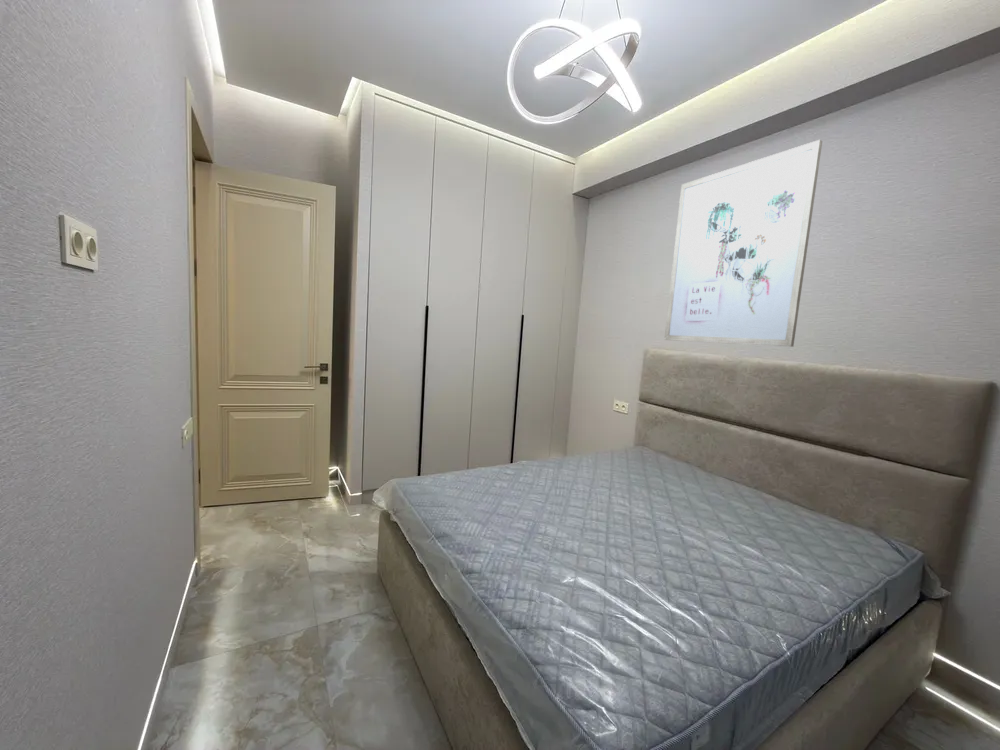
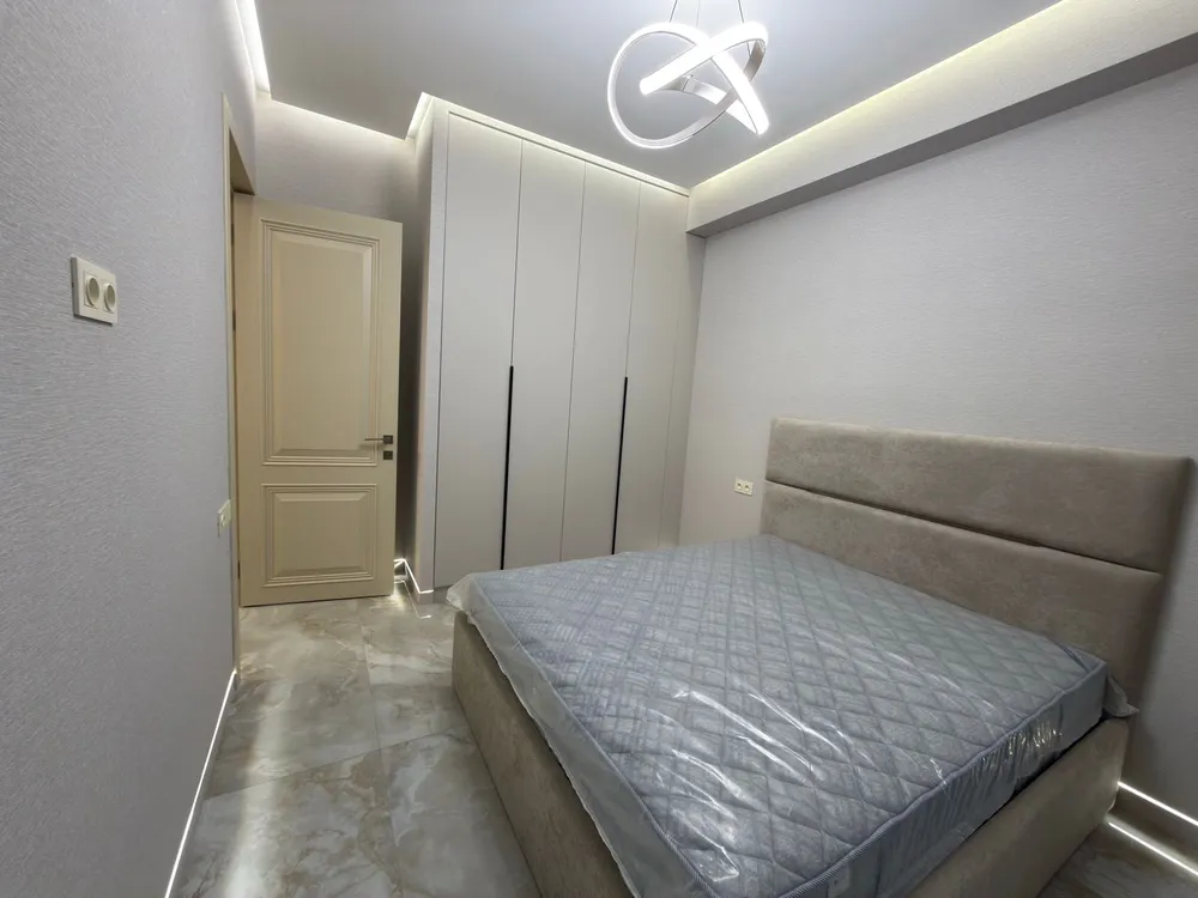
- wall art (730, 256)
